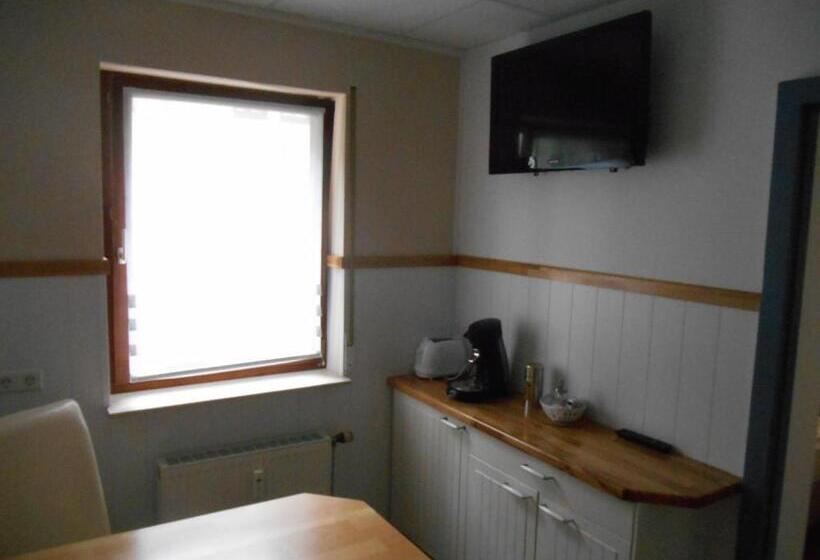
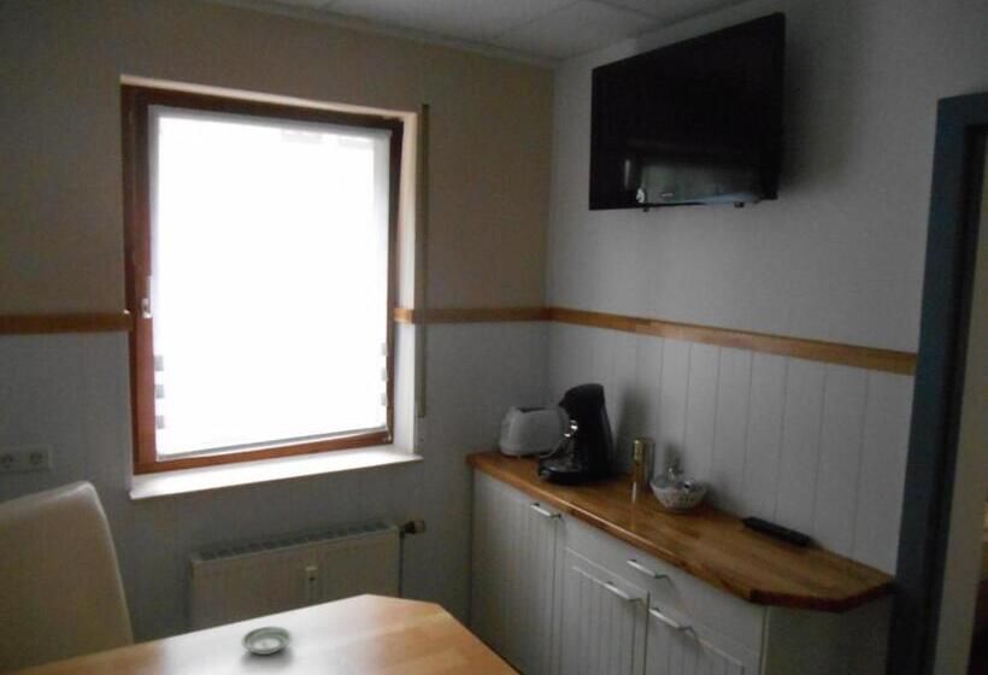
+ saucer (266, 642)
